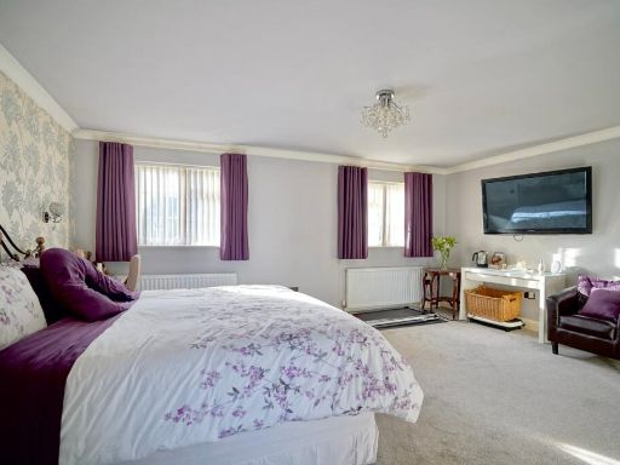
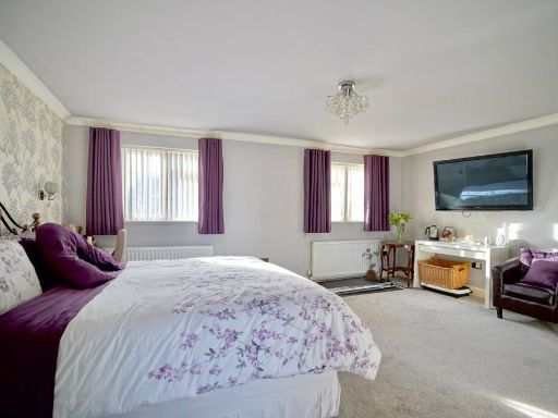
+ house plant (373, 265)
